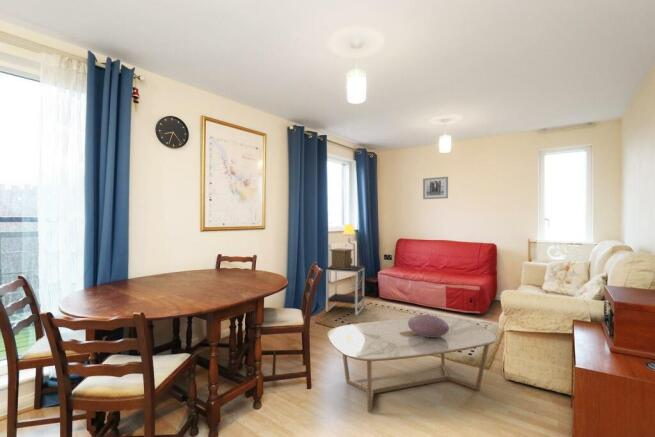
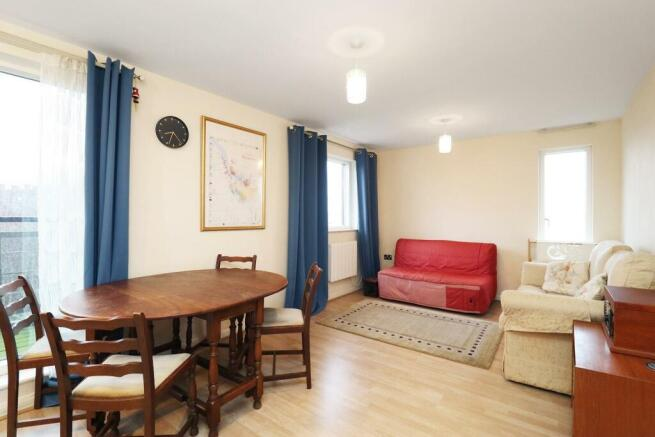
- decorative bowl (428, 325)
- table lamp (346, 245)
- side table (345, 294)
- coffee table (411, 357)
- wall art (435, 188)
